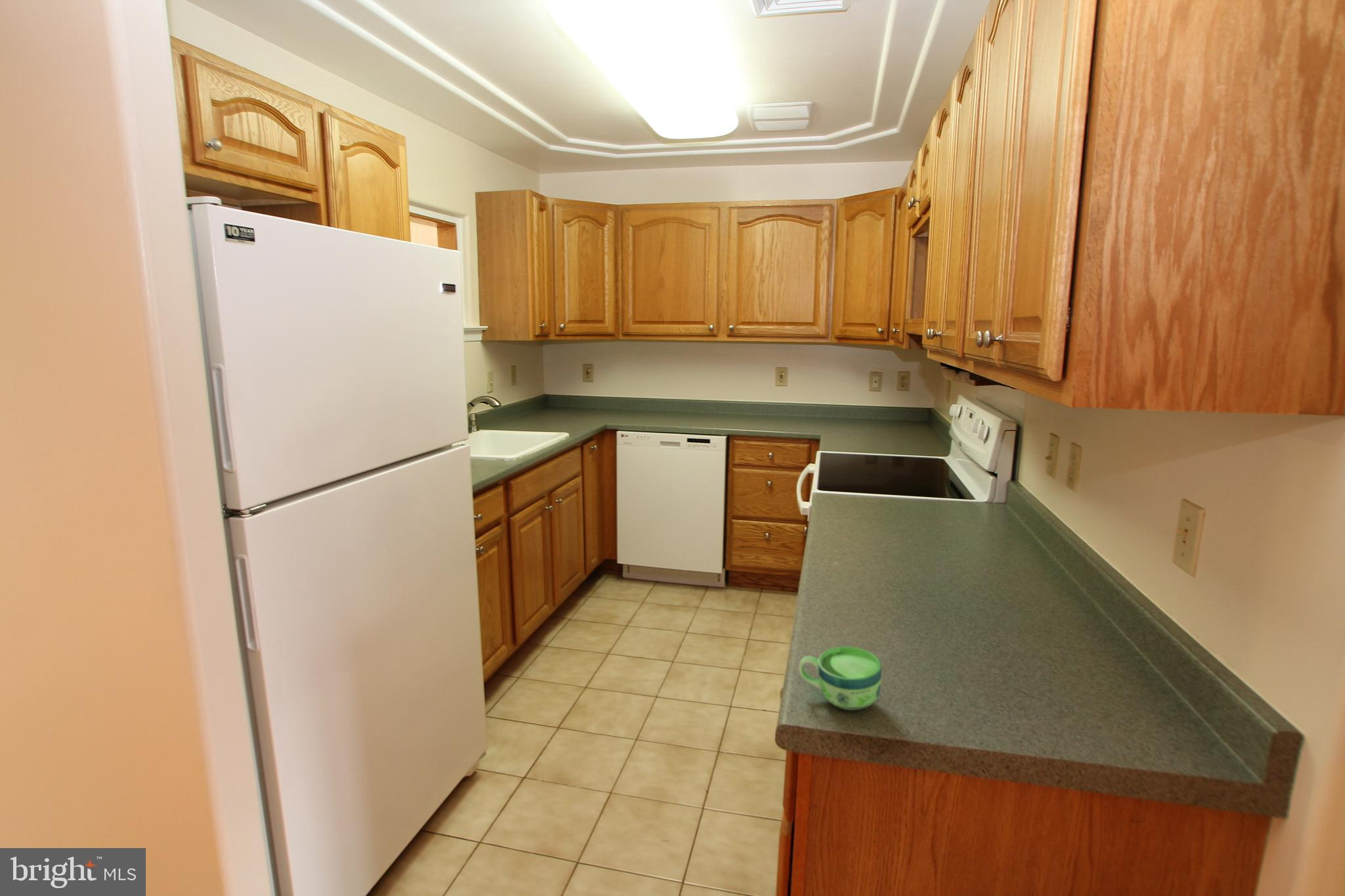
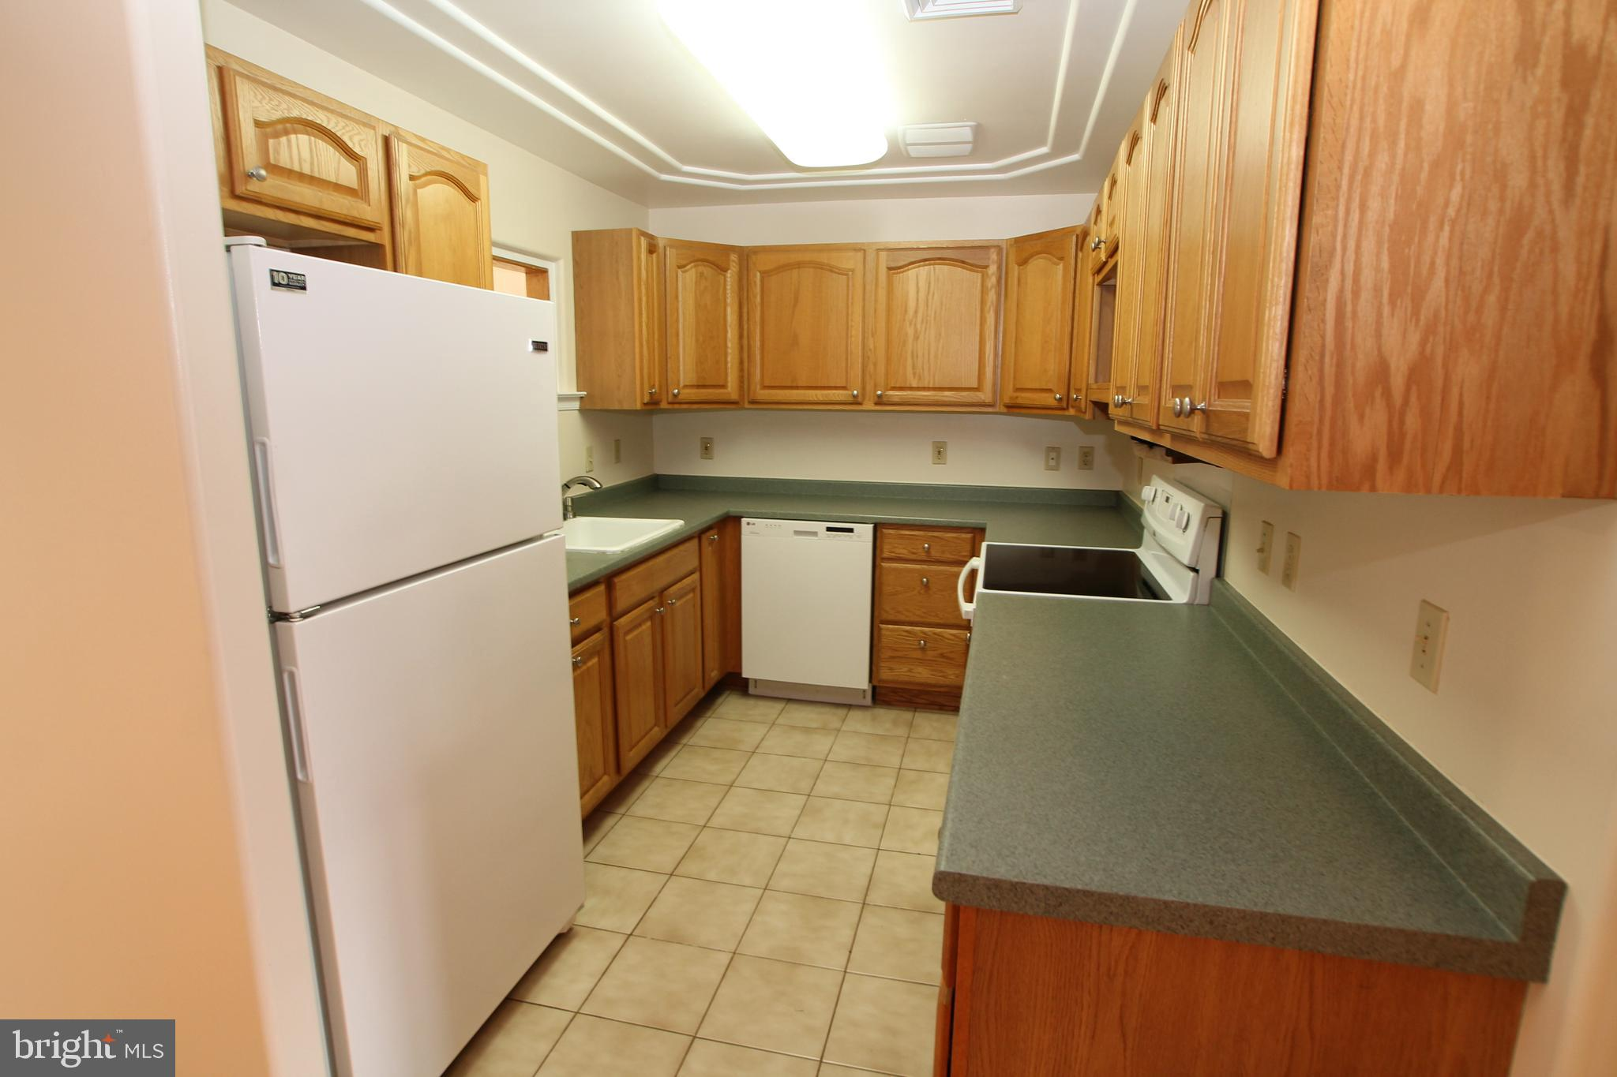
- cup (839, 680)
